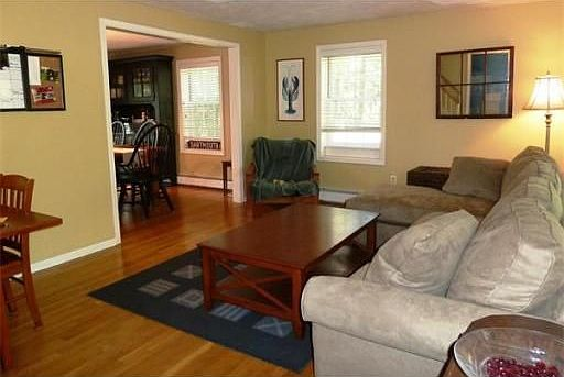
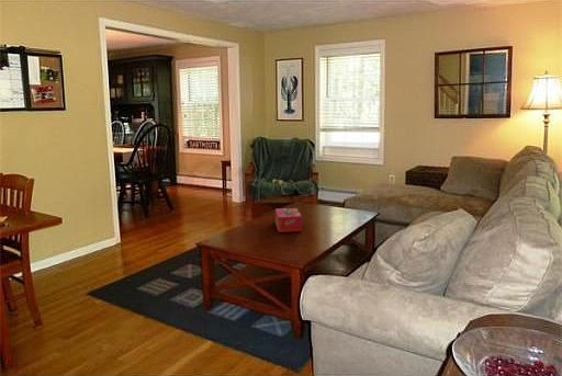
+ tissue box (288, 219)
